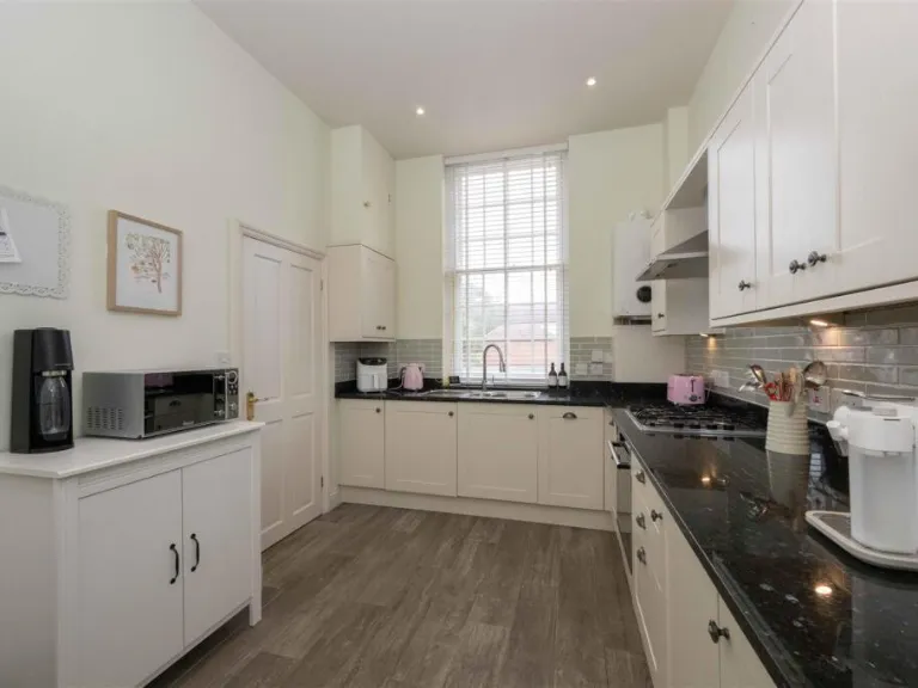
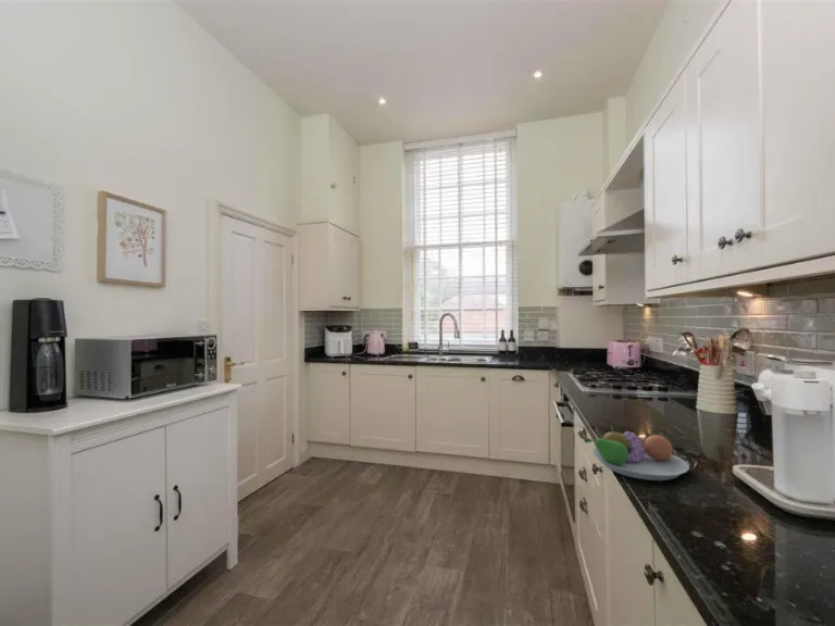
+ fruit bowl (634, 449)
